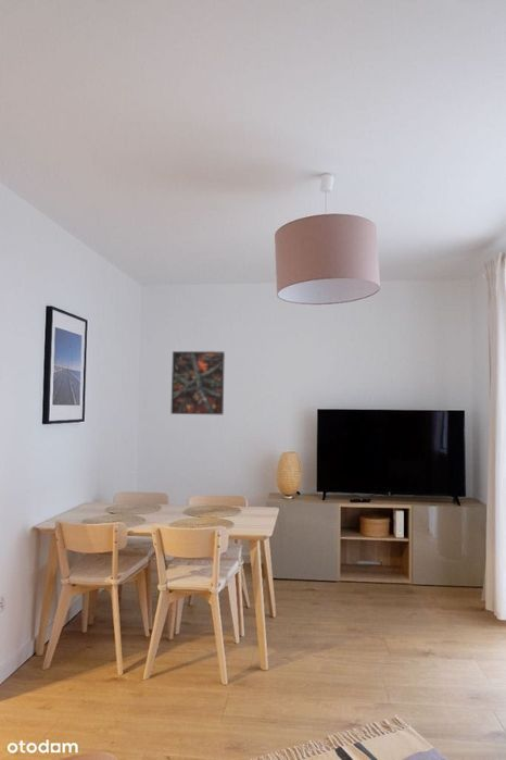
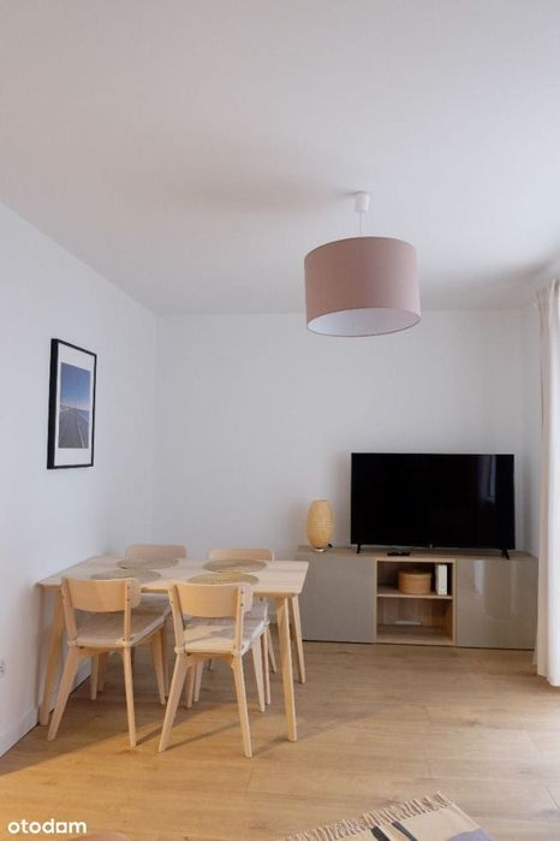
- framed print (198, 383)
